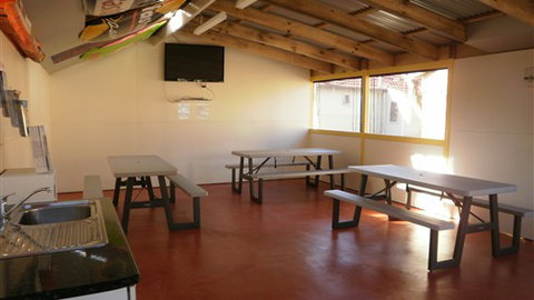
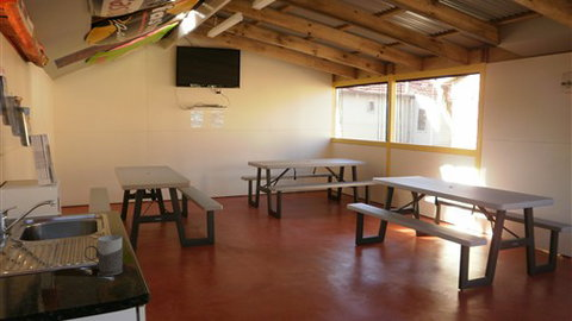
+ mug (104, 256)
